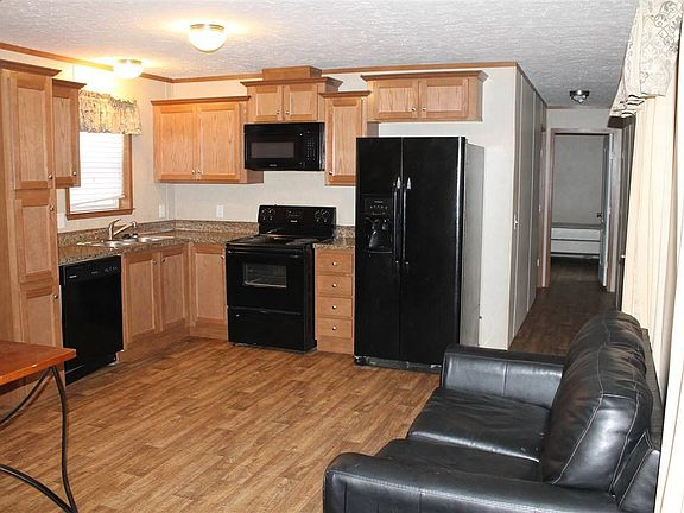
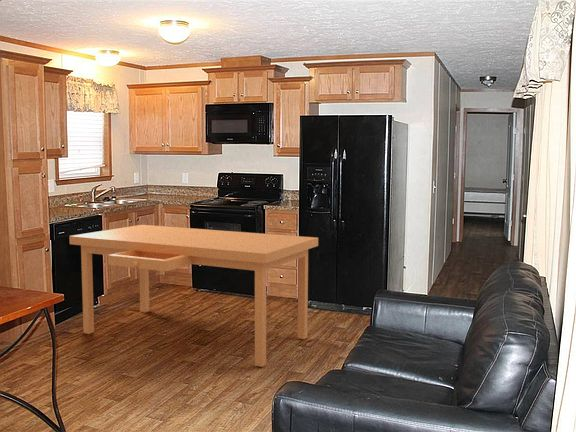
+ desk (176, 268)
